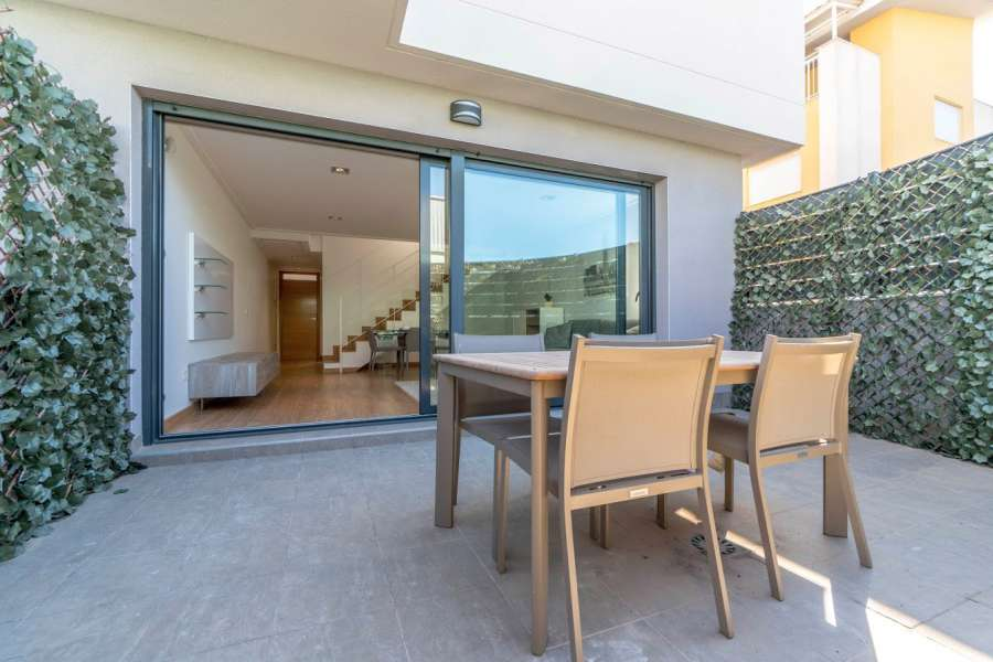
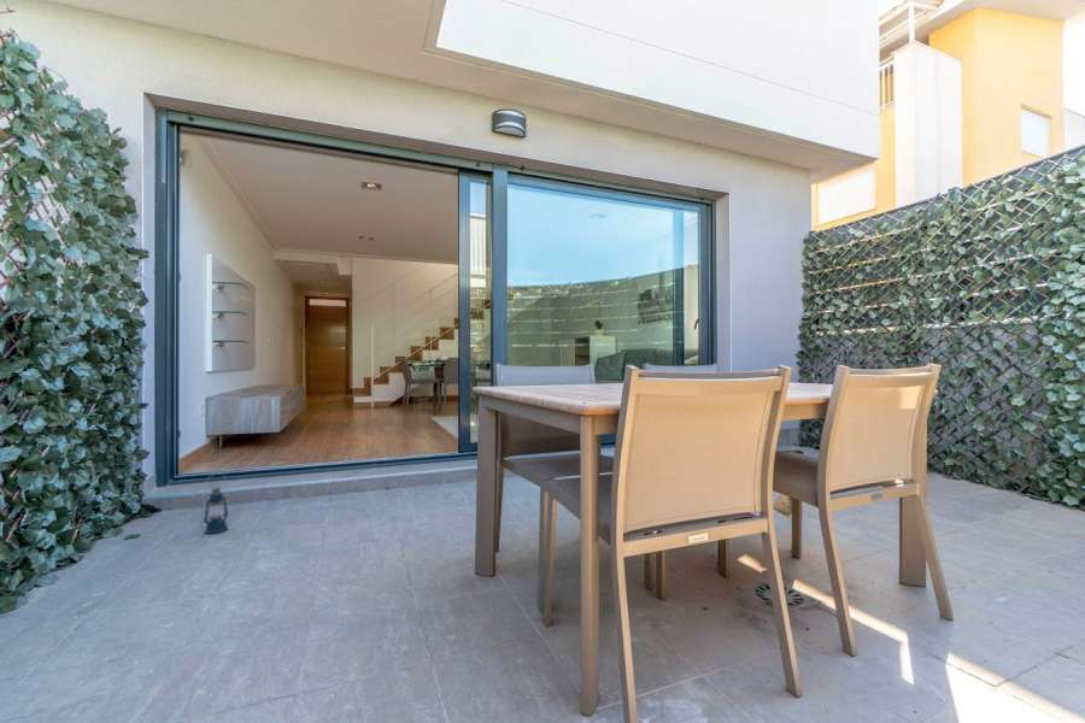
+ lantern (216, 501)
